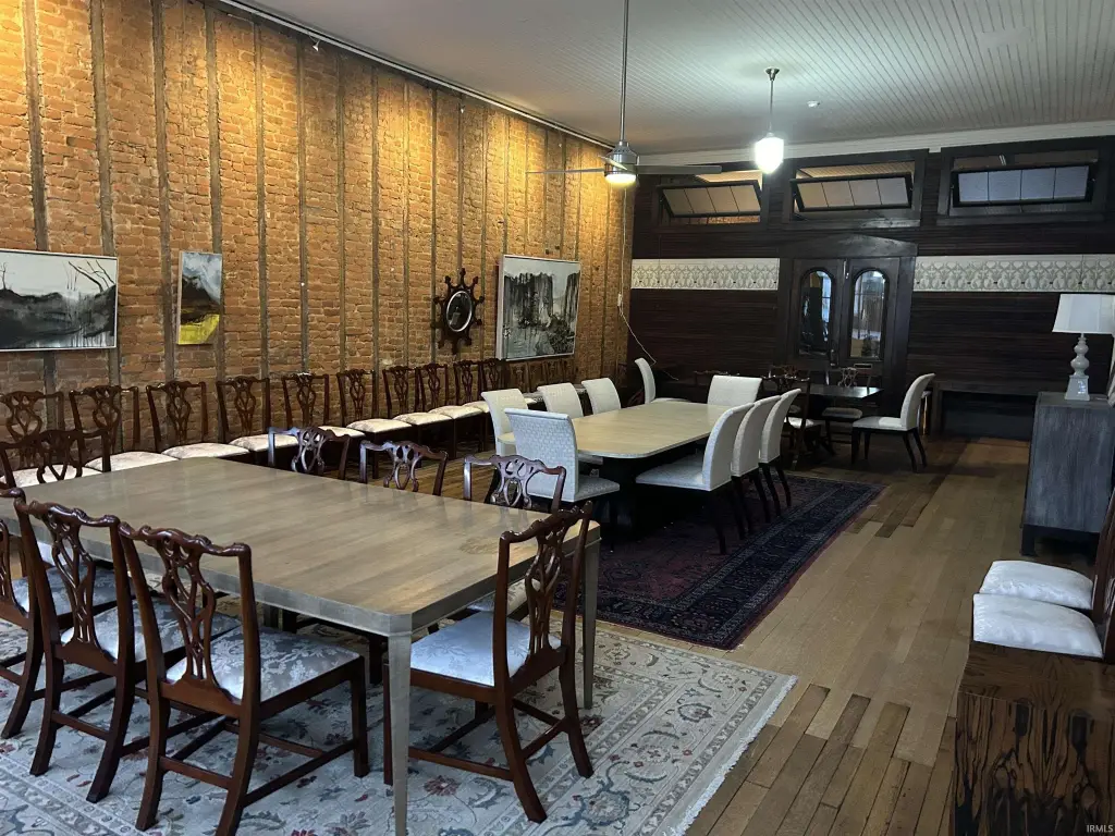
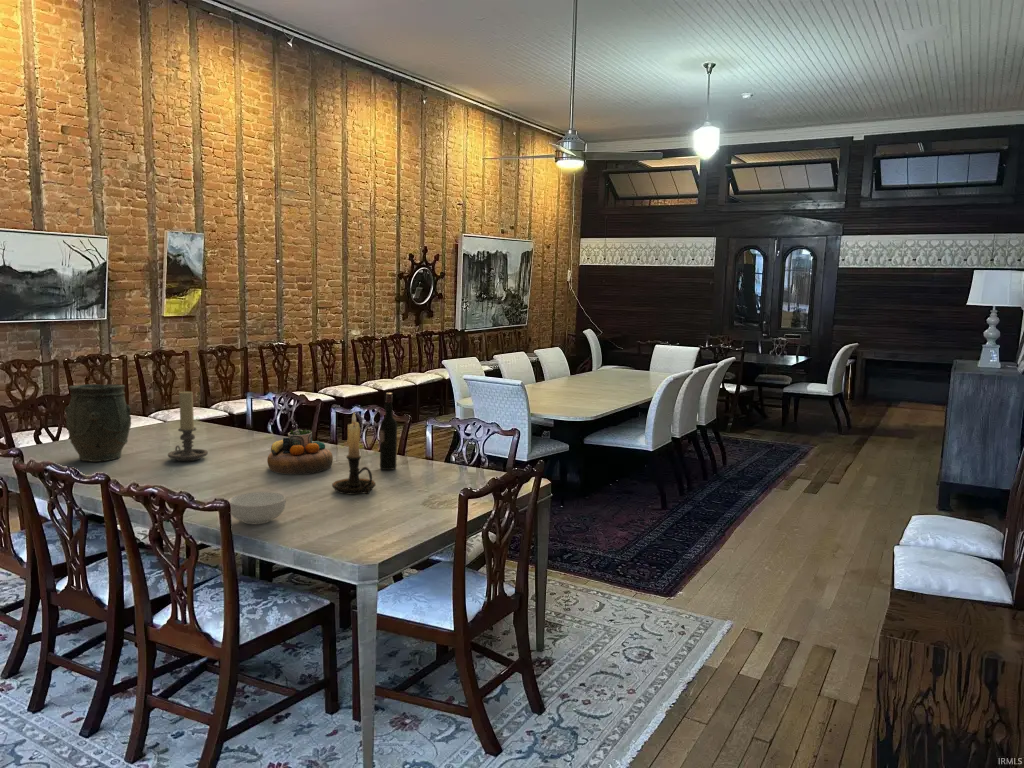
+ candle holder (185, 424)
+ wine bottle (388, 430)
+ cereal bowl (257, 509)
+ vase (98, 421)
+ decorative bowl (300, 448)
+ candle holder (357, 452)
